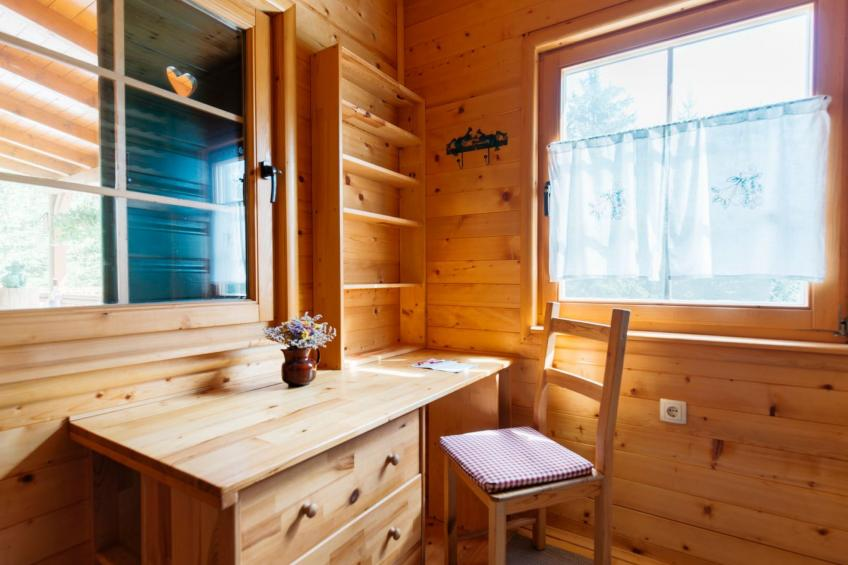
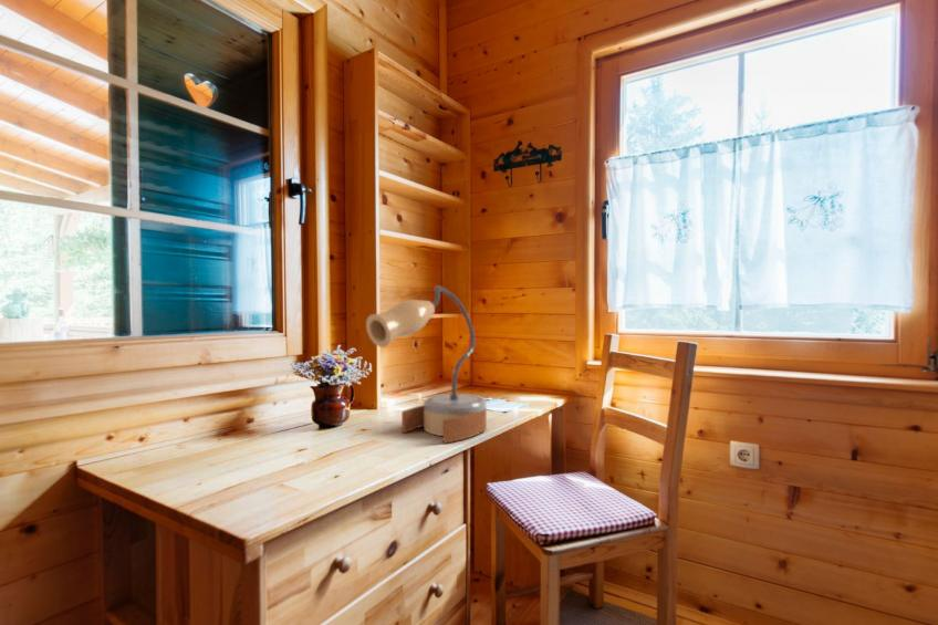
+ table lamp (455, 366)
